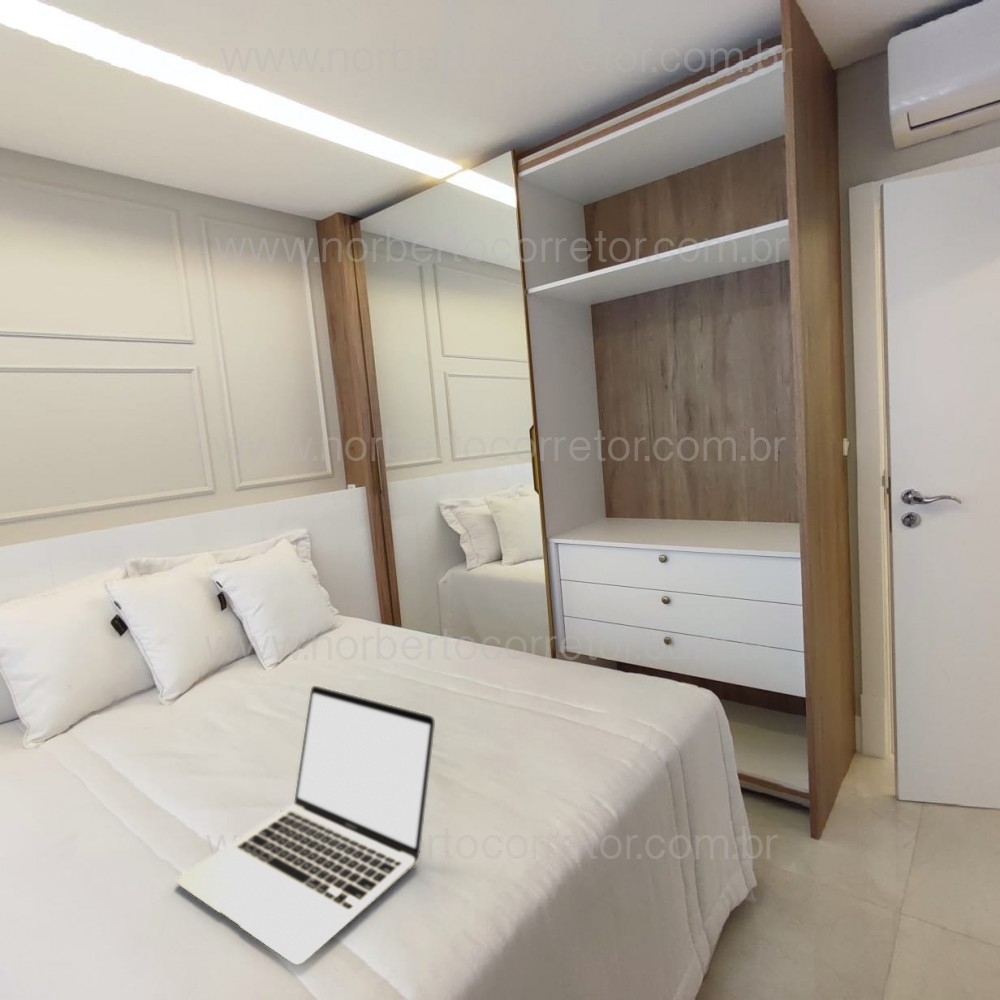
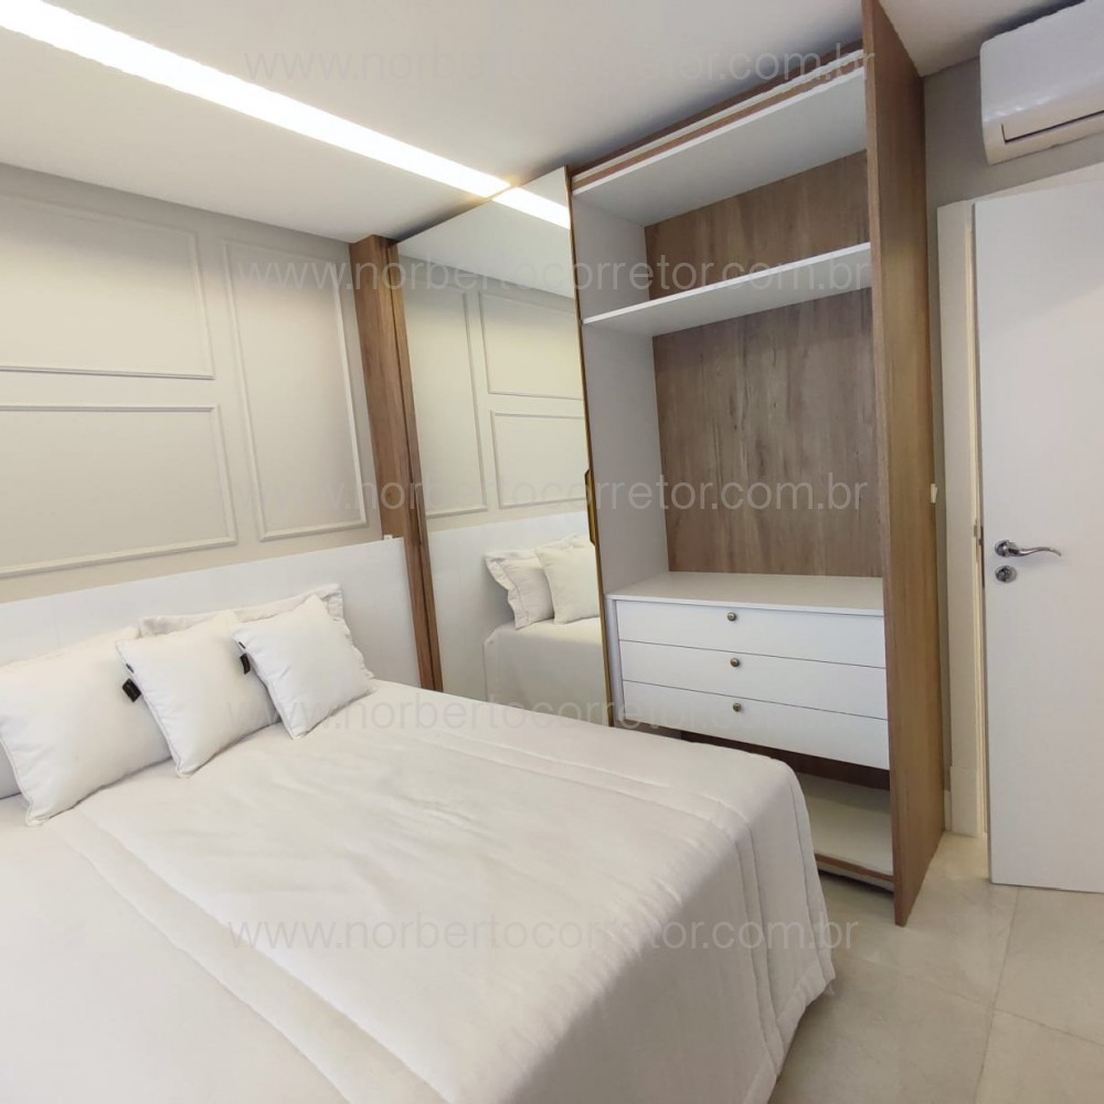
- laptop (307, 799)
